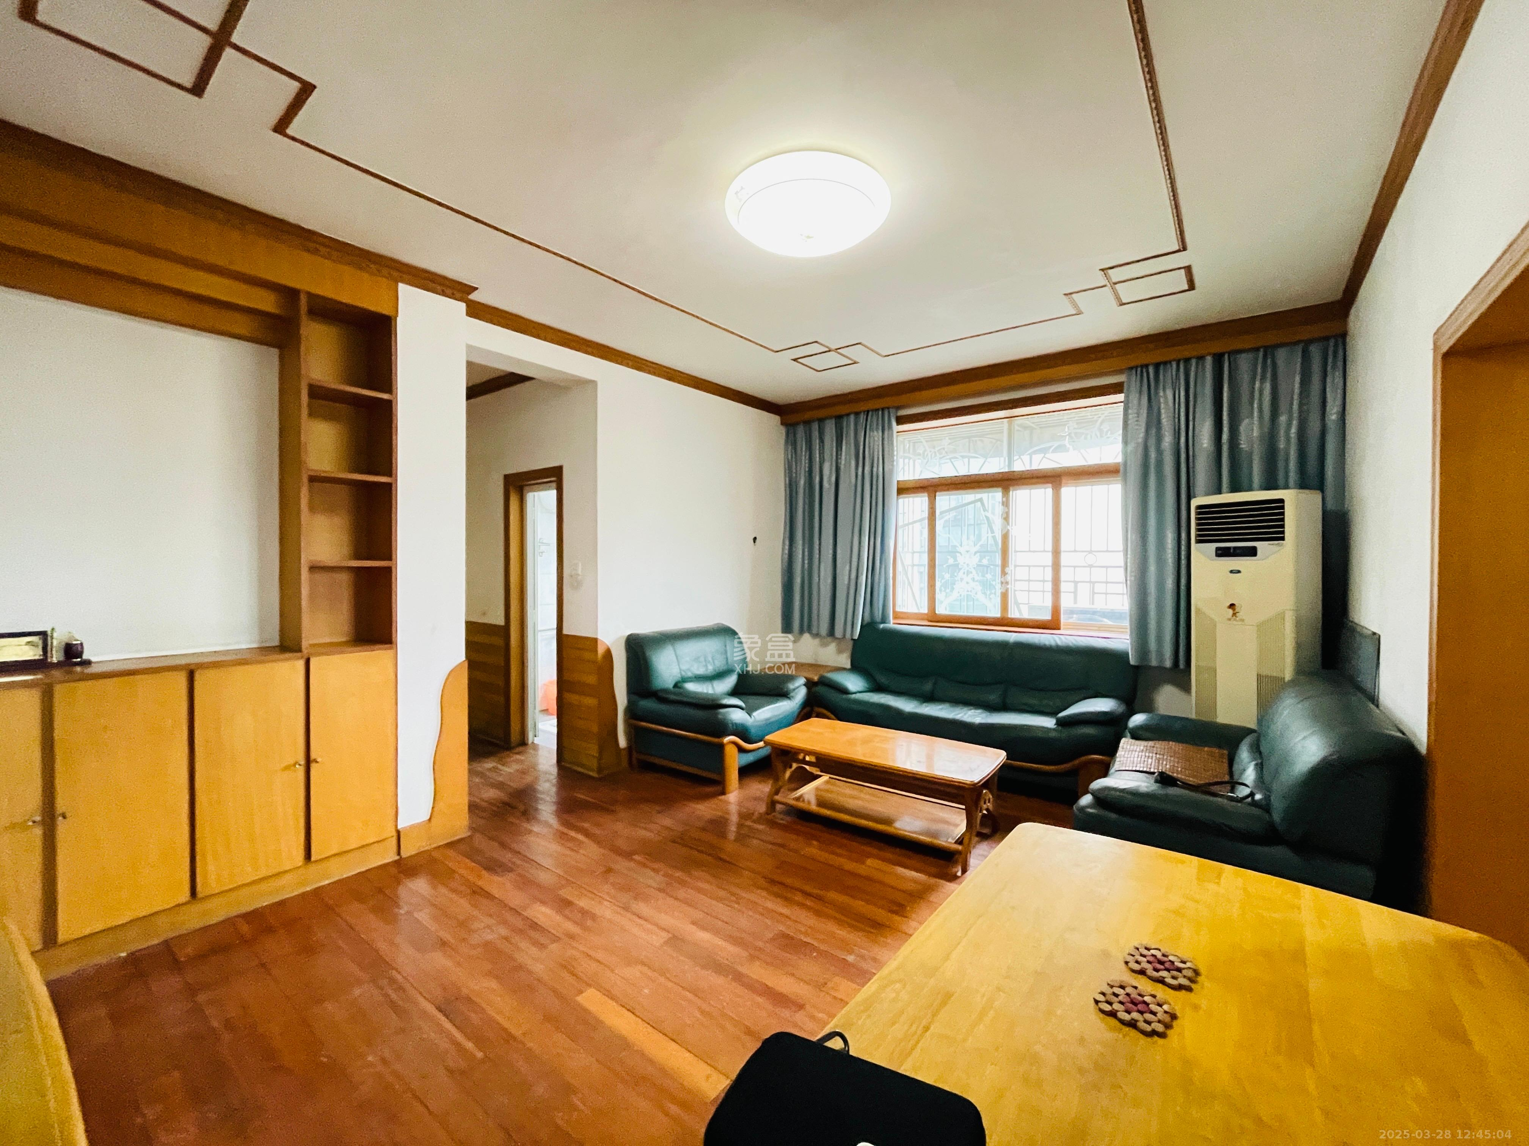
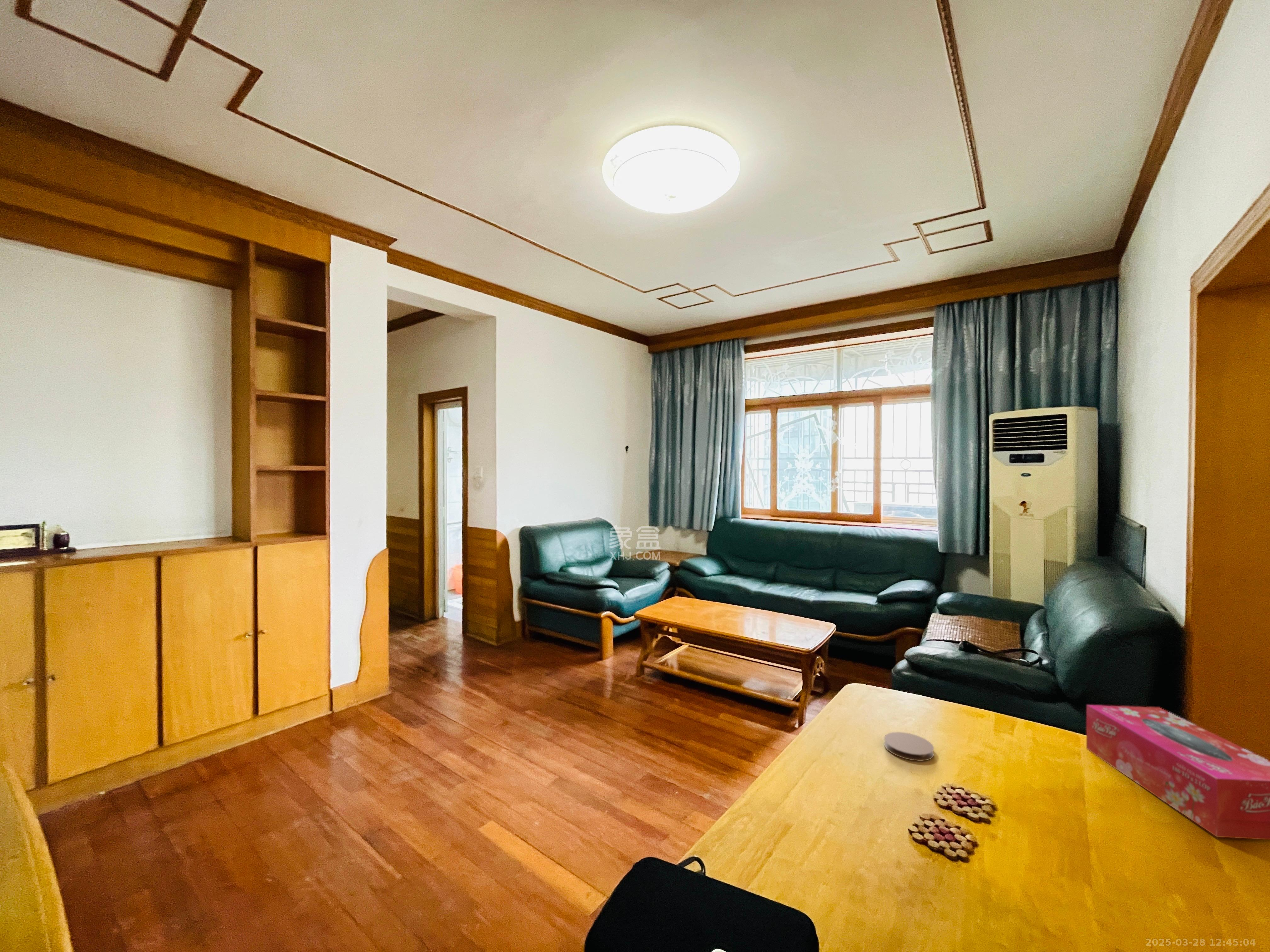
+ coaster (908, 746)
+ tissue box (1184, 763)
